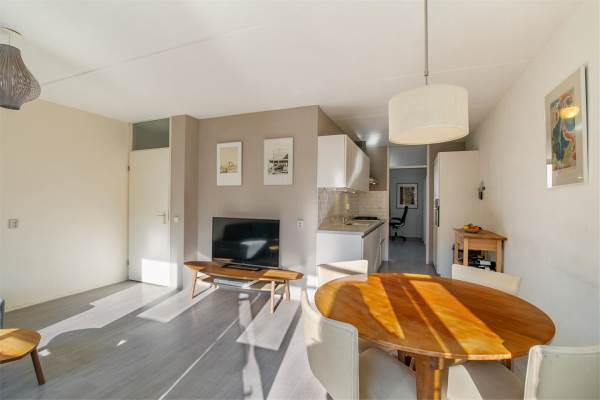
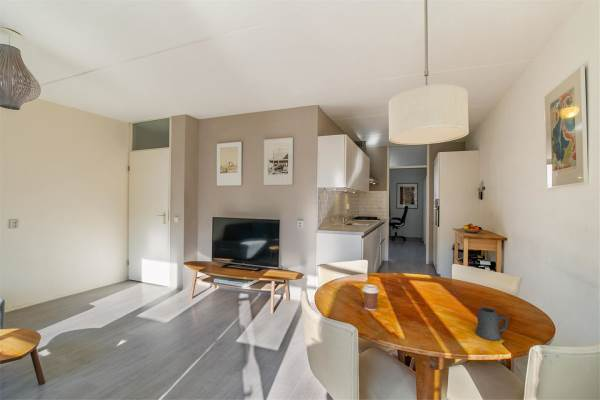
+ coffee cup (370, 297)
+ mug (491, 322)
